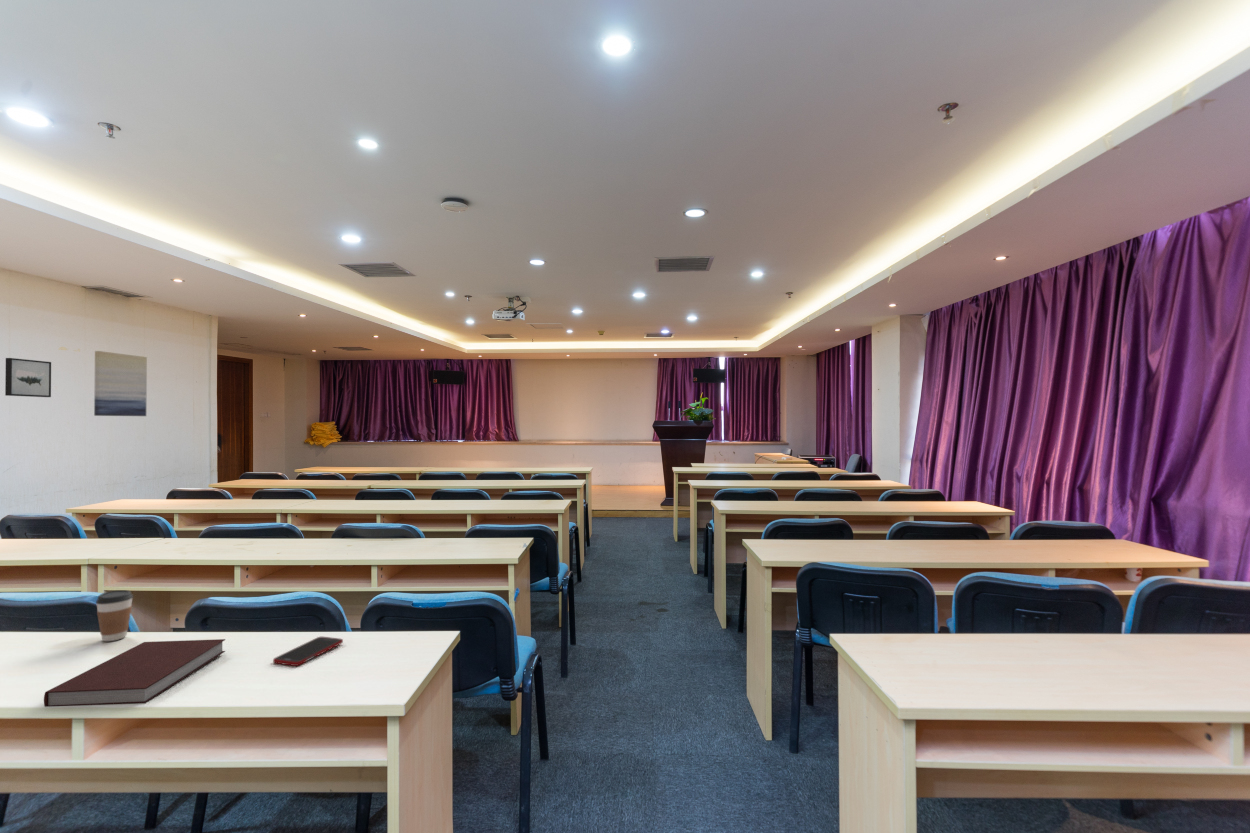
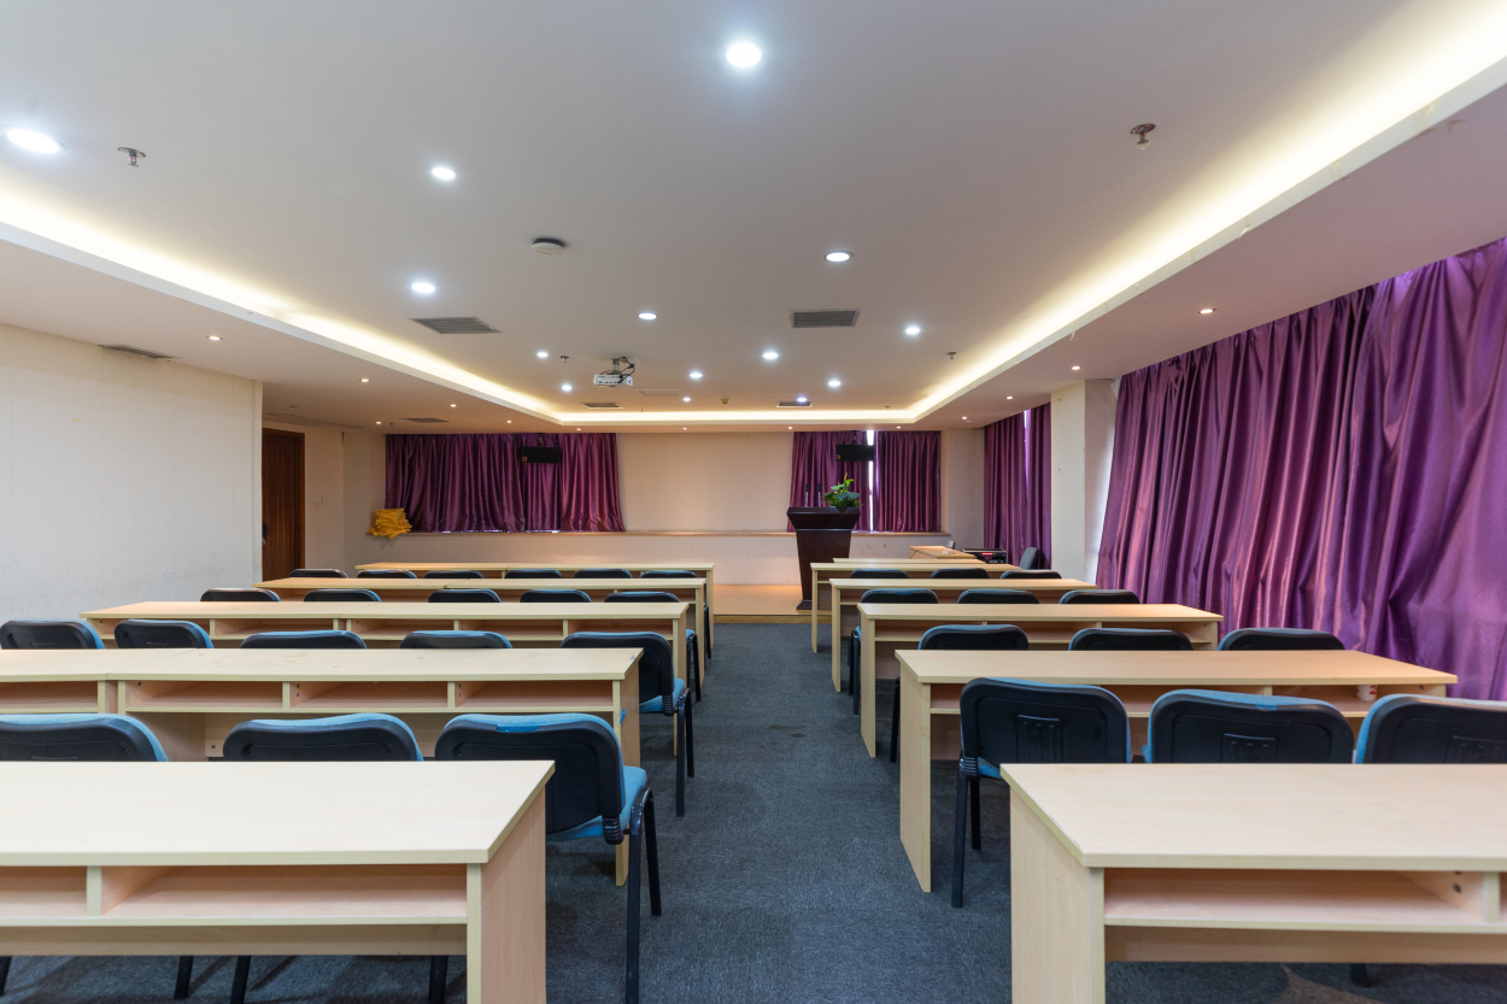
- wall art (29, 378)
- wall art (121, 385)
- notebook (144, 669)
- cell phone (309, 650)
- coffee cup (114, 615)
